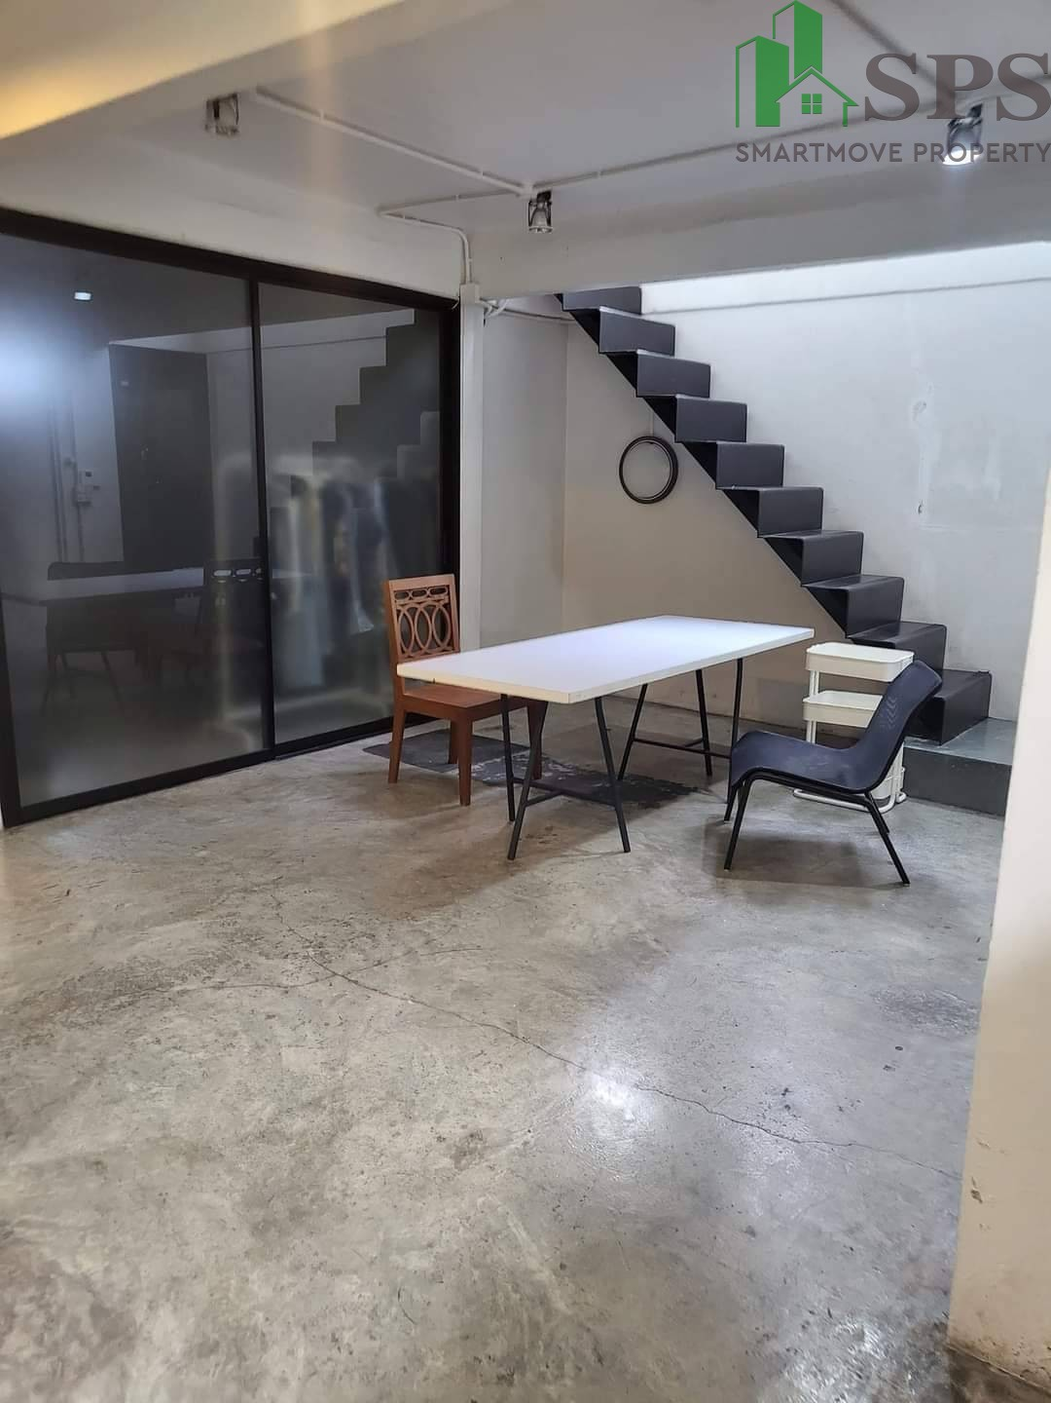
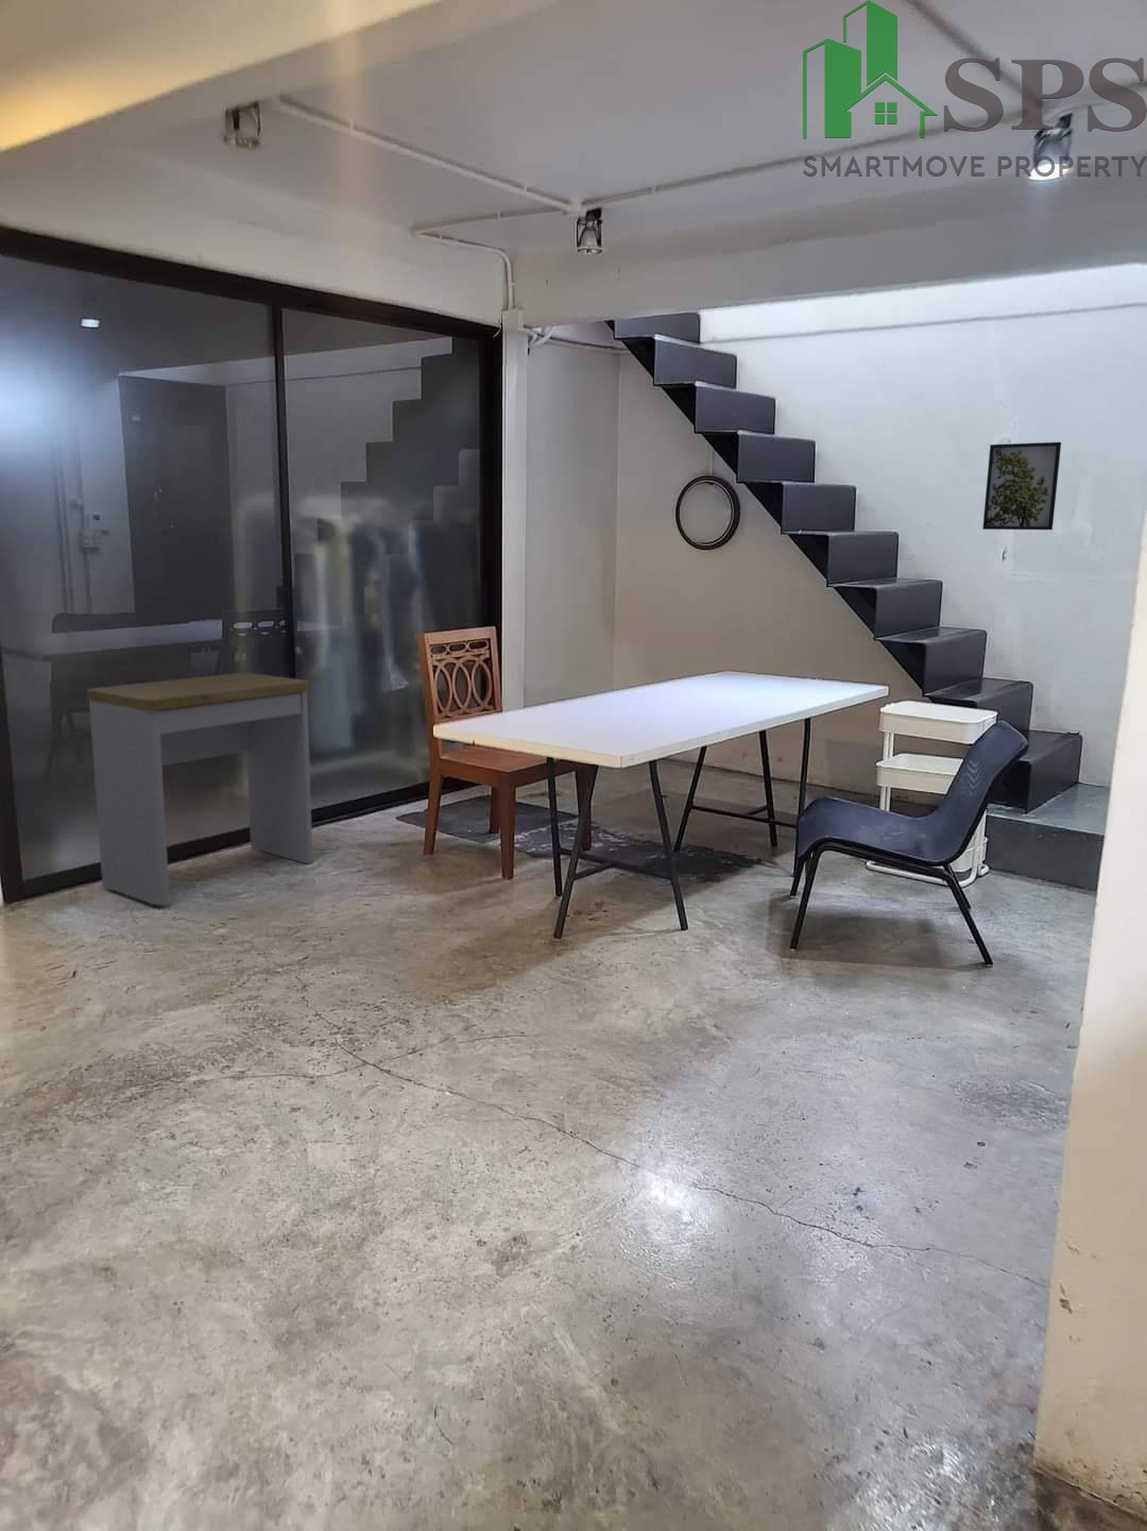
+ desk (204, 758)
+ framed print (1020, 486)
